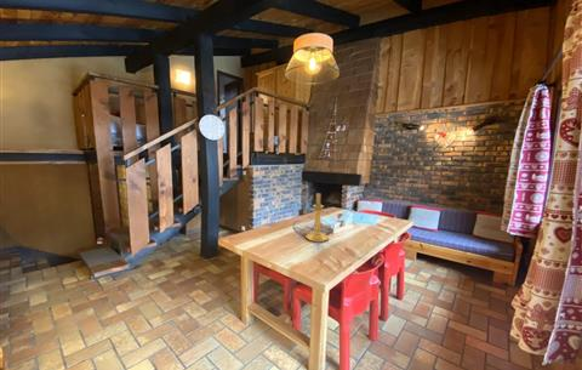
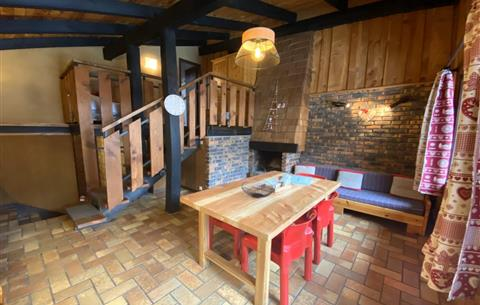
- candle holder (318, 215)
